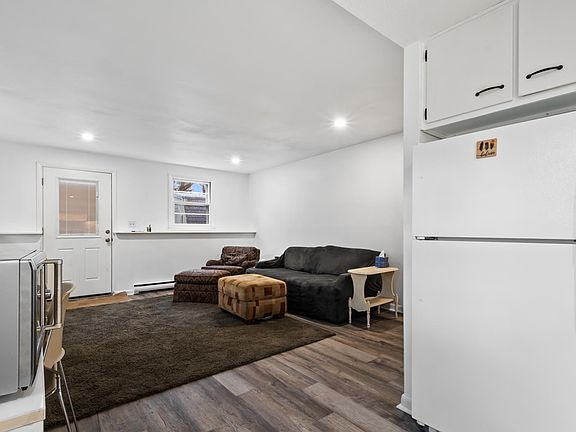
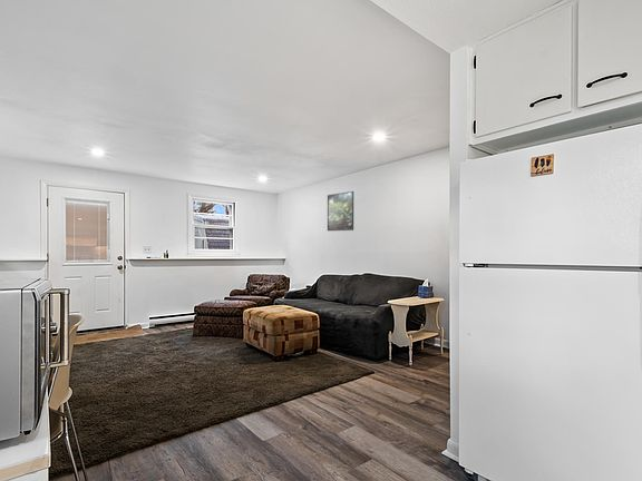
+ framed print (340, 212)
